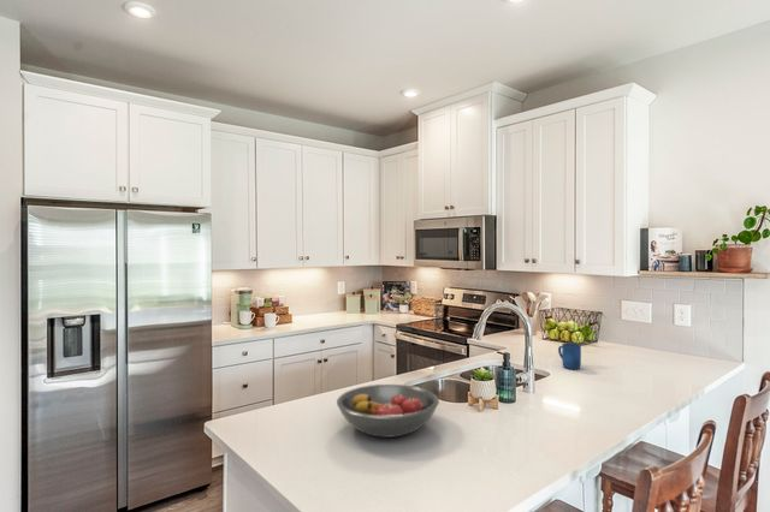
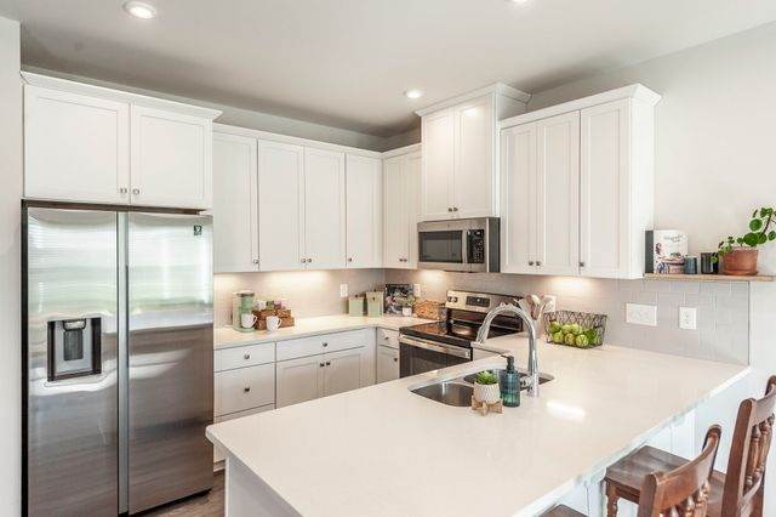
- mug (568, 355)
- fruit bowl (387, 409)
